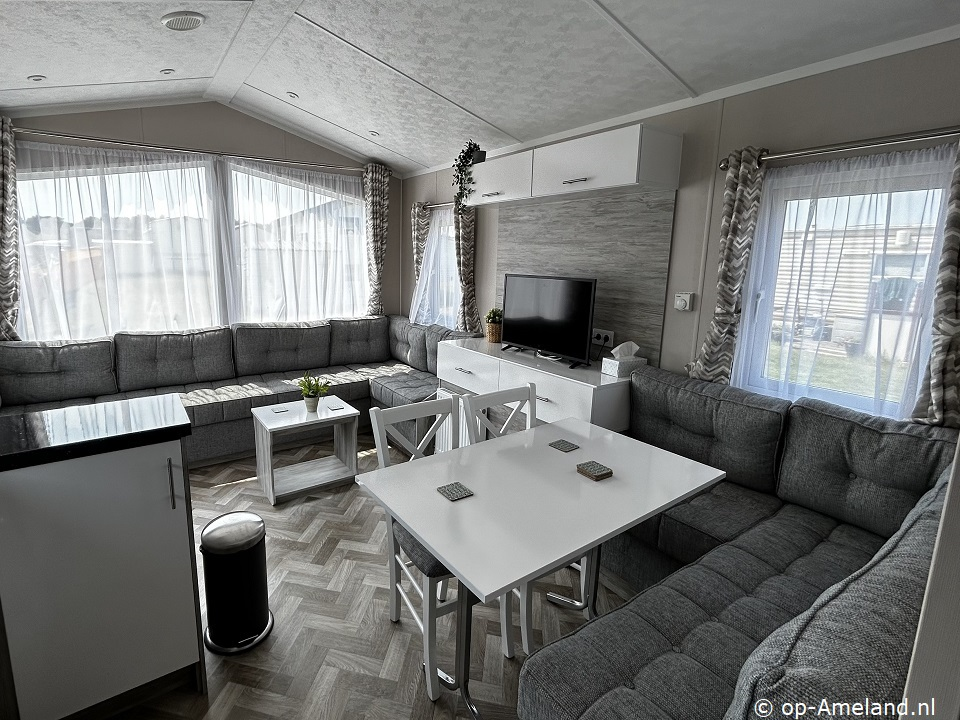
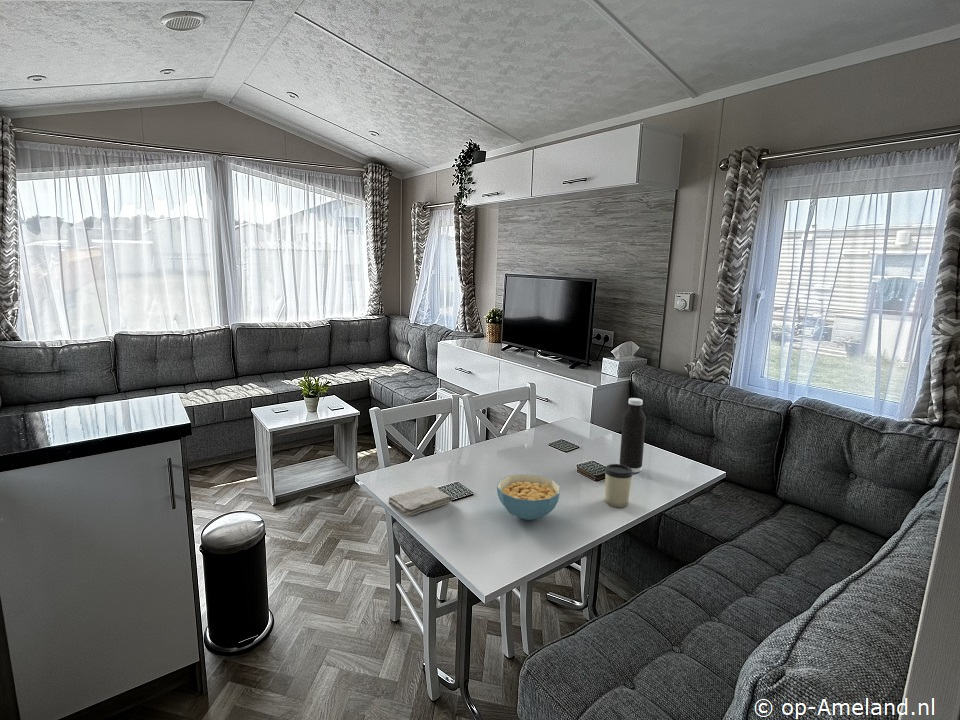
+ cereal bowl (528, 501)
+ cup (617, 485)
+ water bottle (633, 434)
+ washcloth (419, 499)
